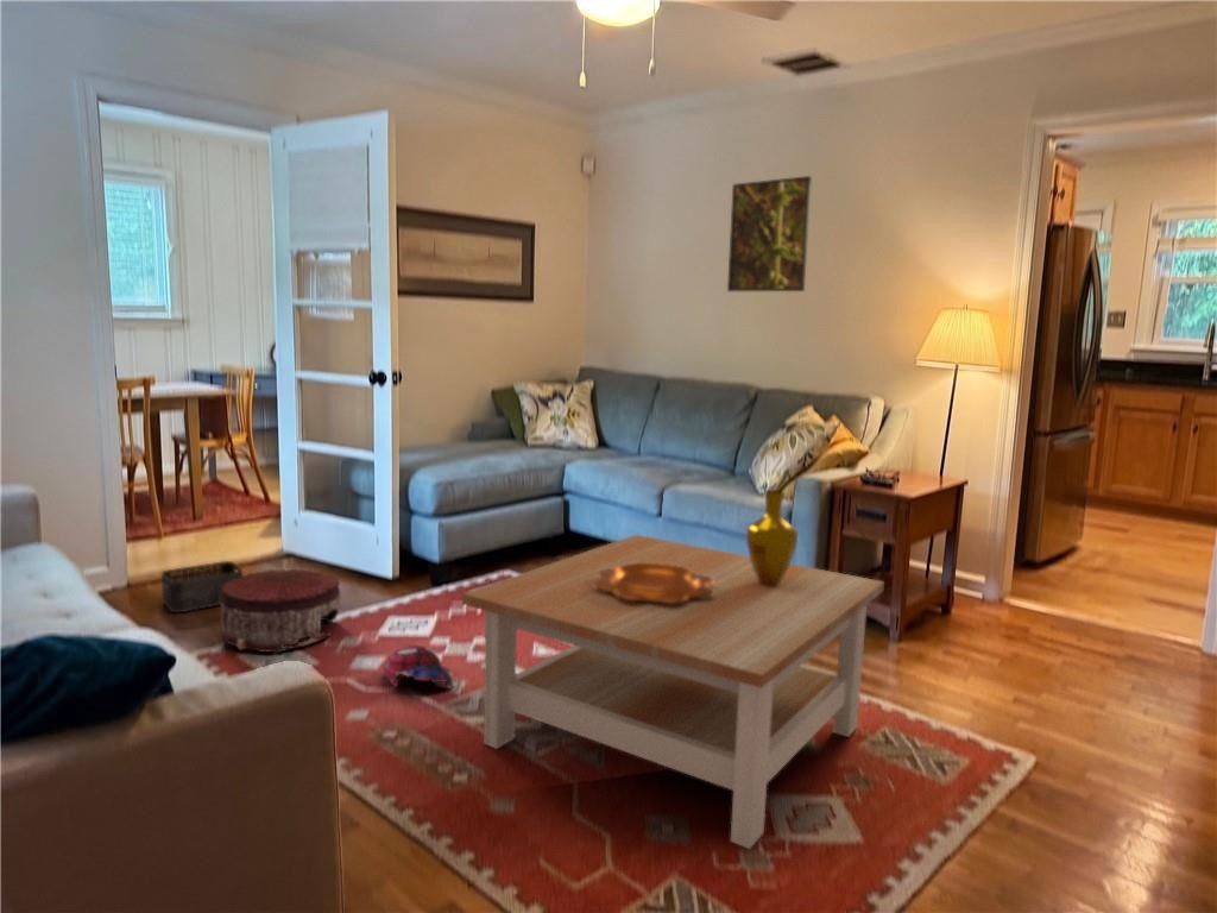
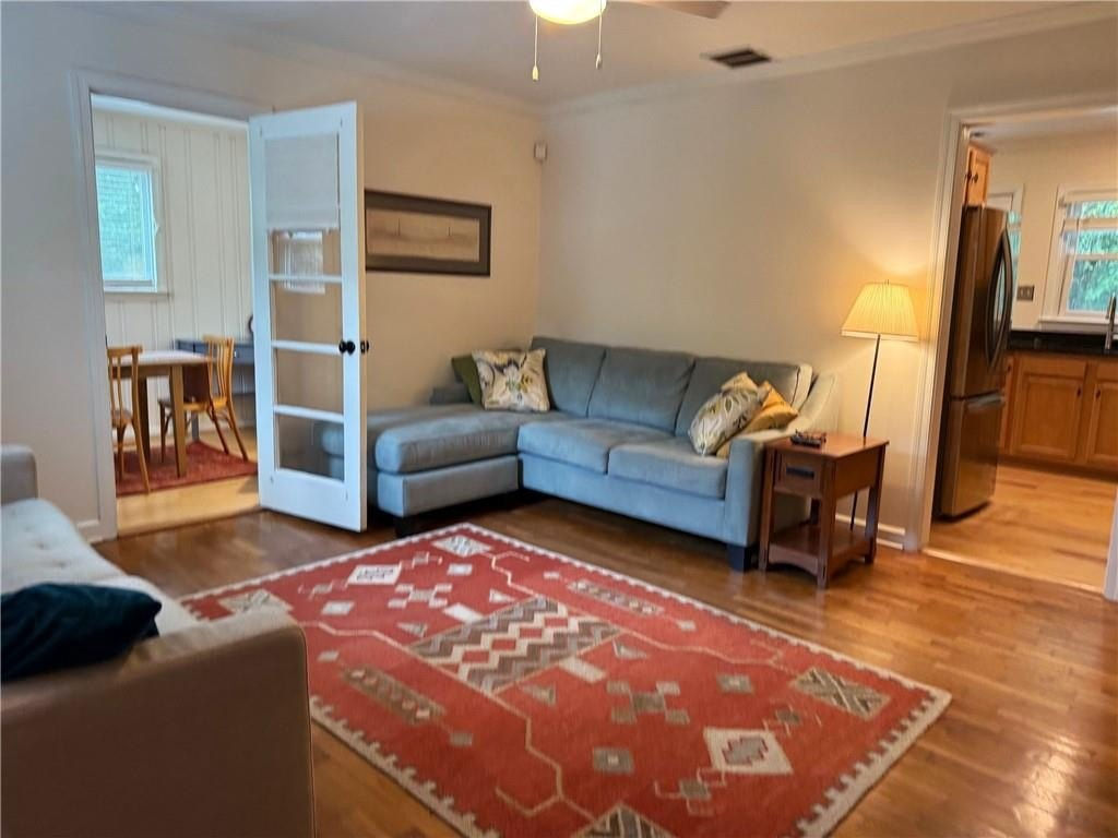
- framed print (768, 235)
- coffee table (680, 662)
- storage bin (202, 586)
- decorative bowl (654, 580)
- vase (771, 536)
- pouf (280, 605)
- plush toy (417, 665)
